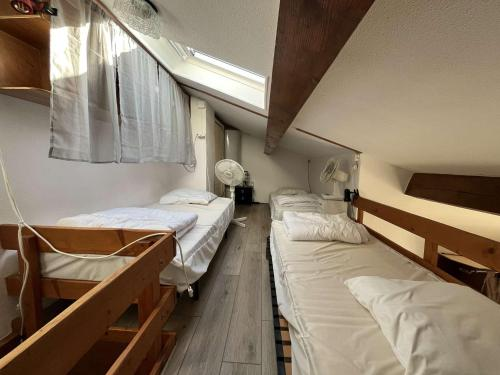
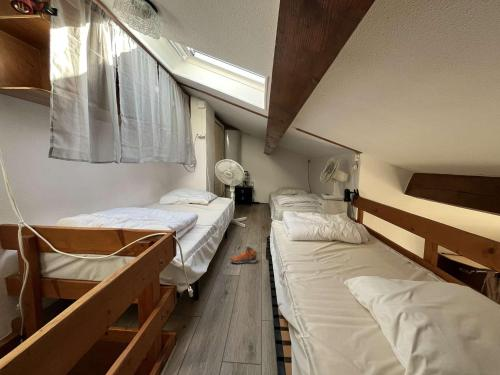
+ sneaker (243, 254)
